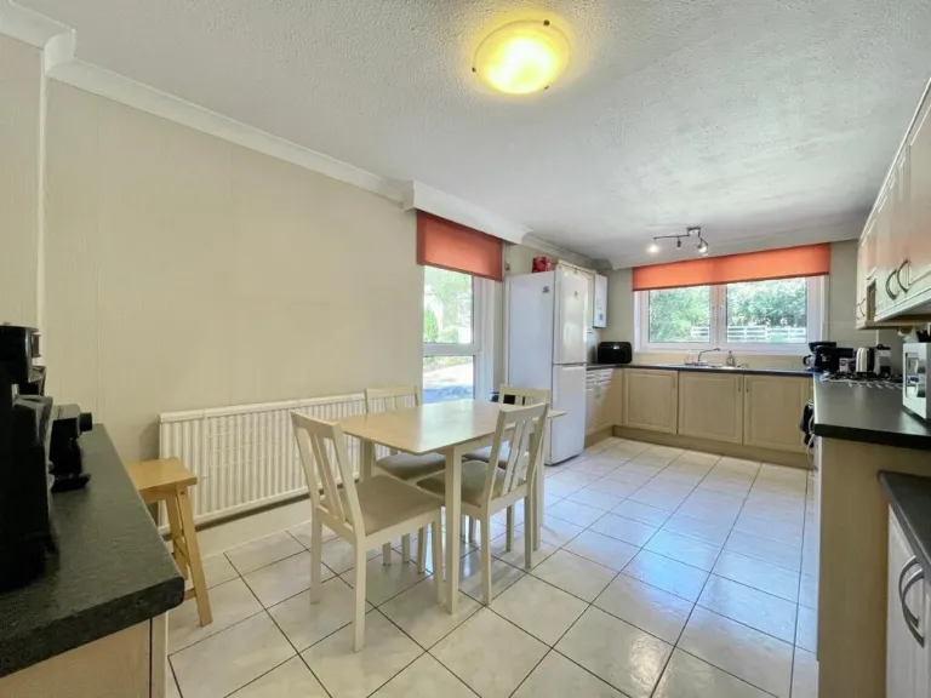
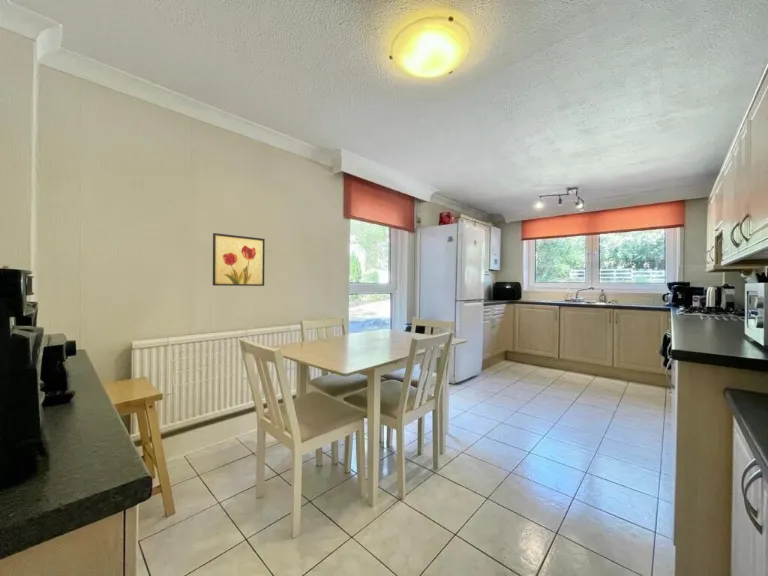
+ wall art (239, 261)
